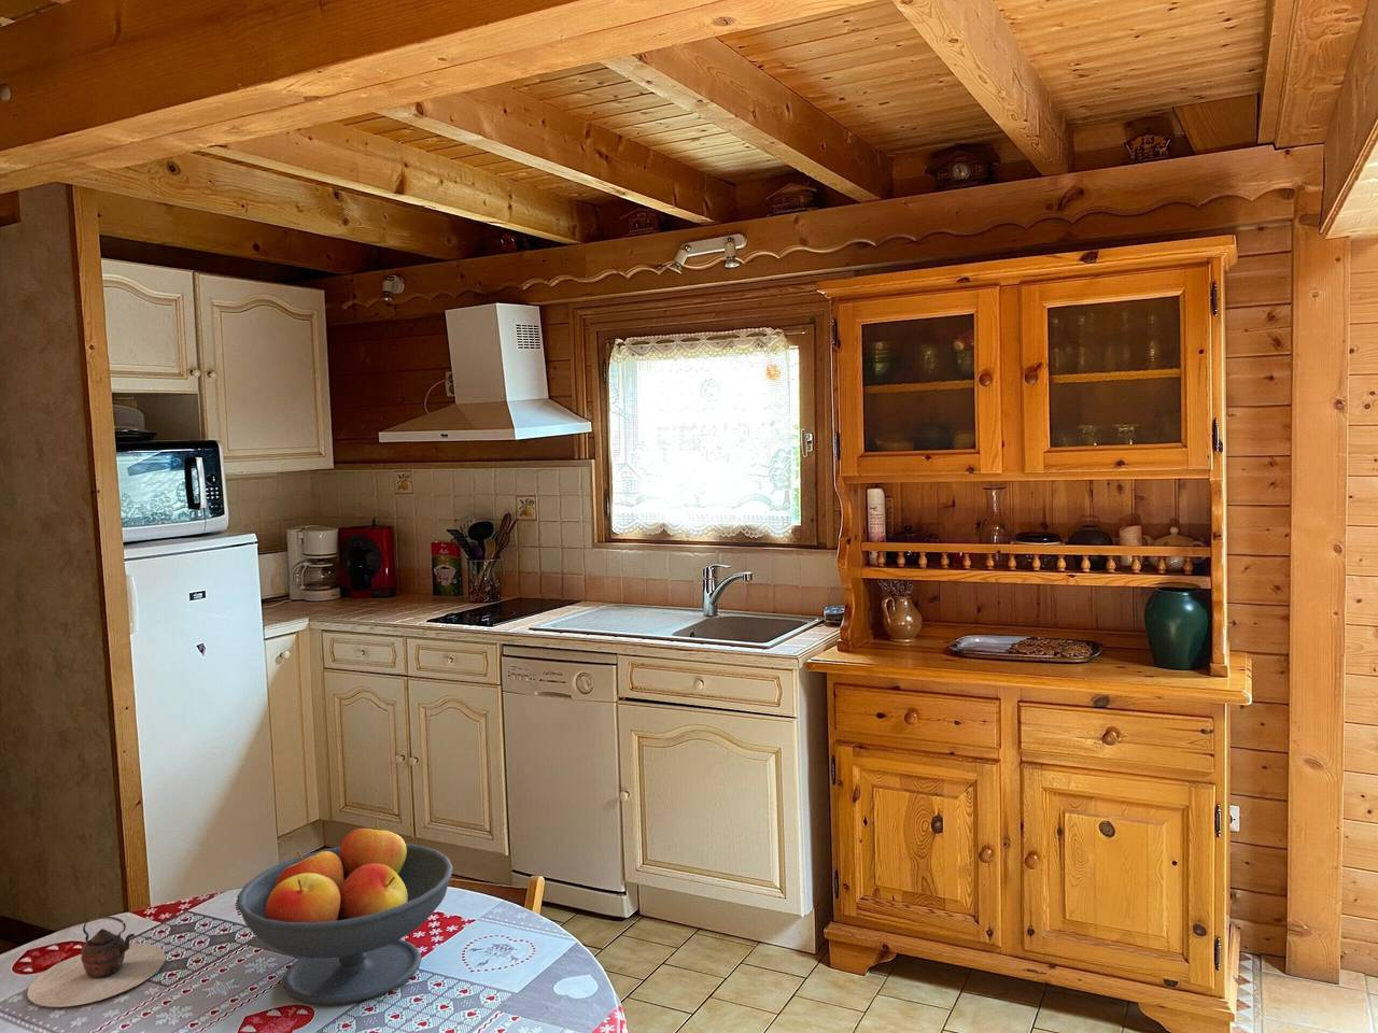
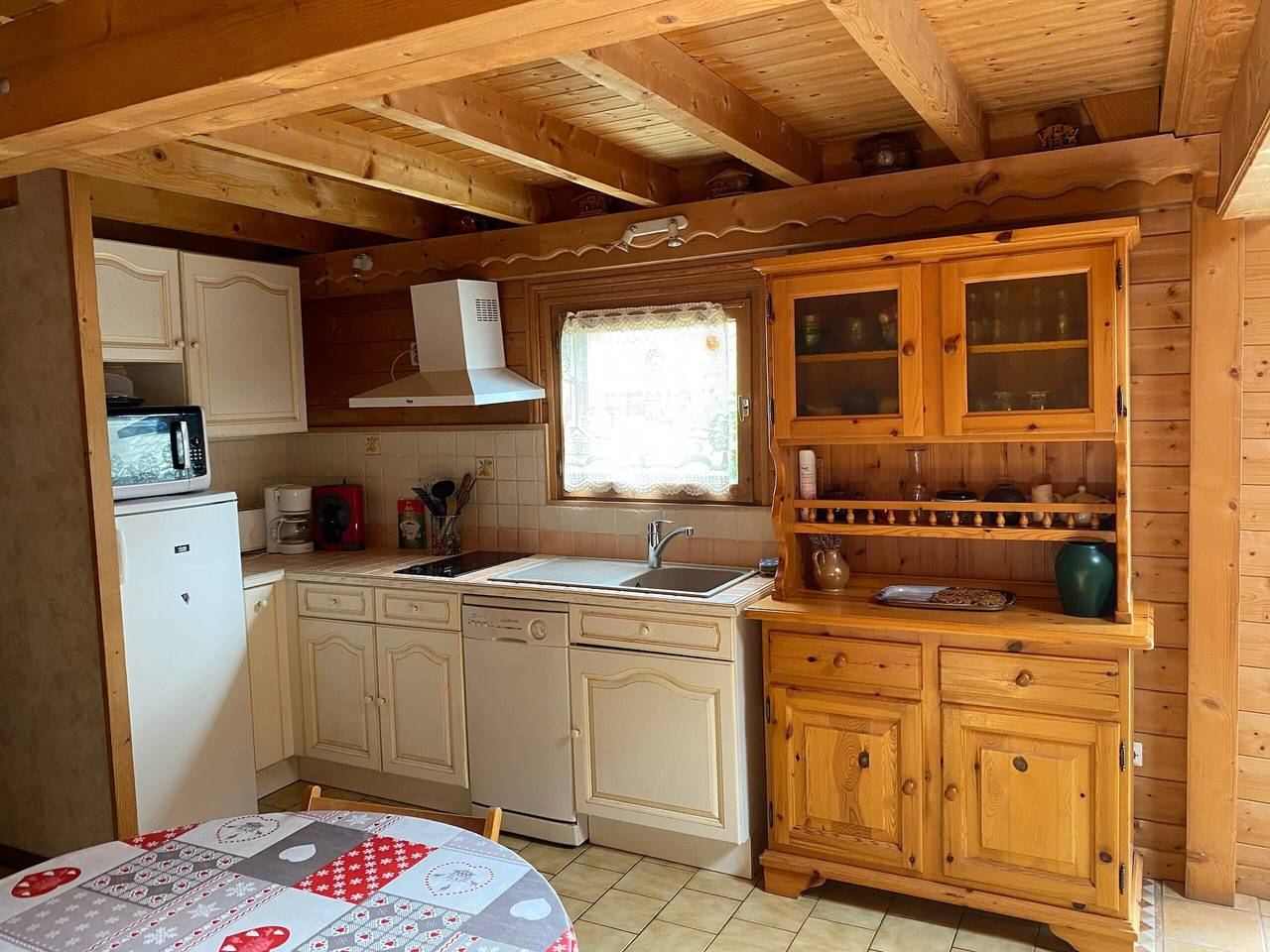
- teapot (95, 946)
- fruit bowl (348, 909)
